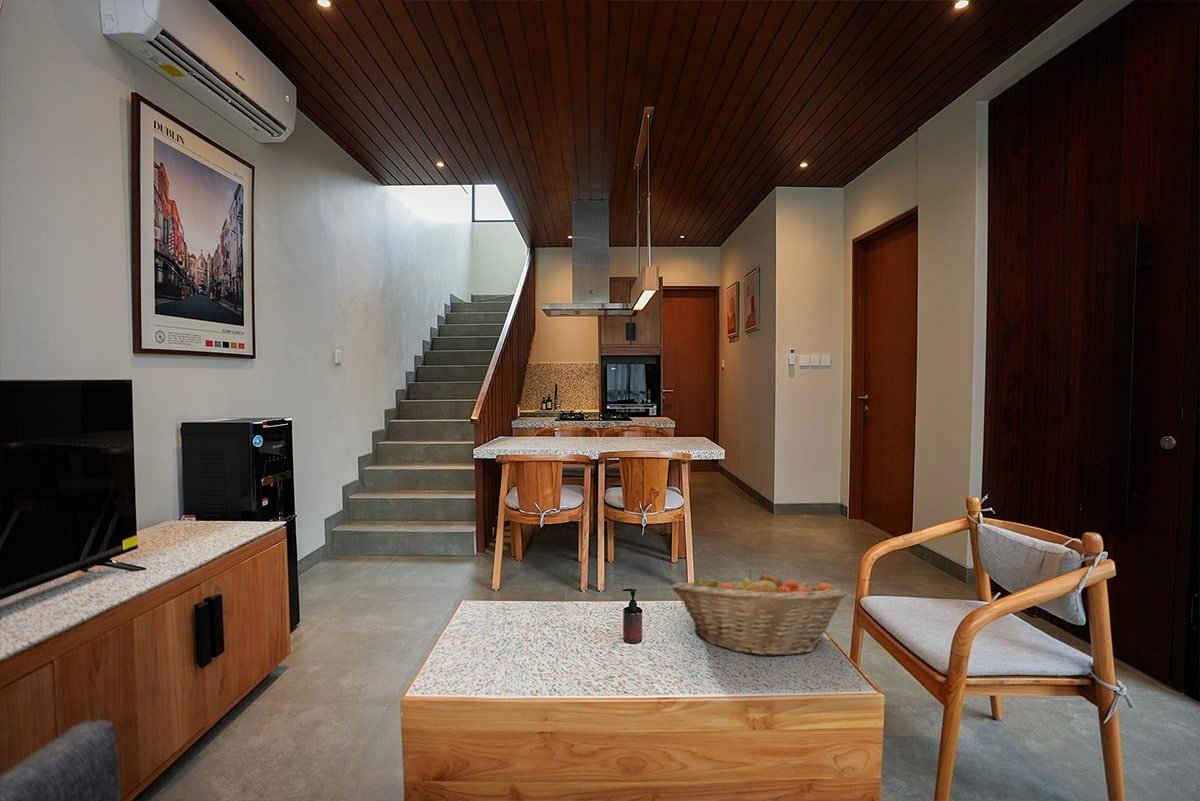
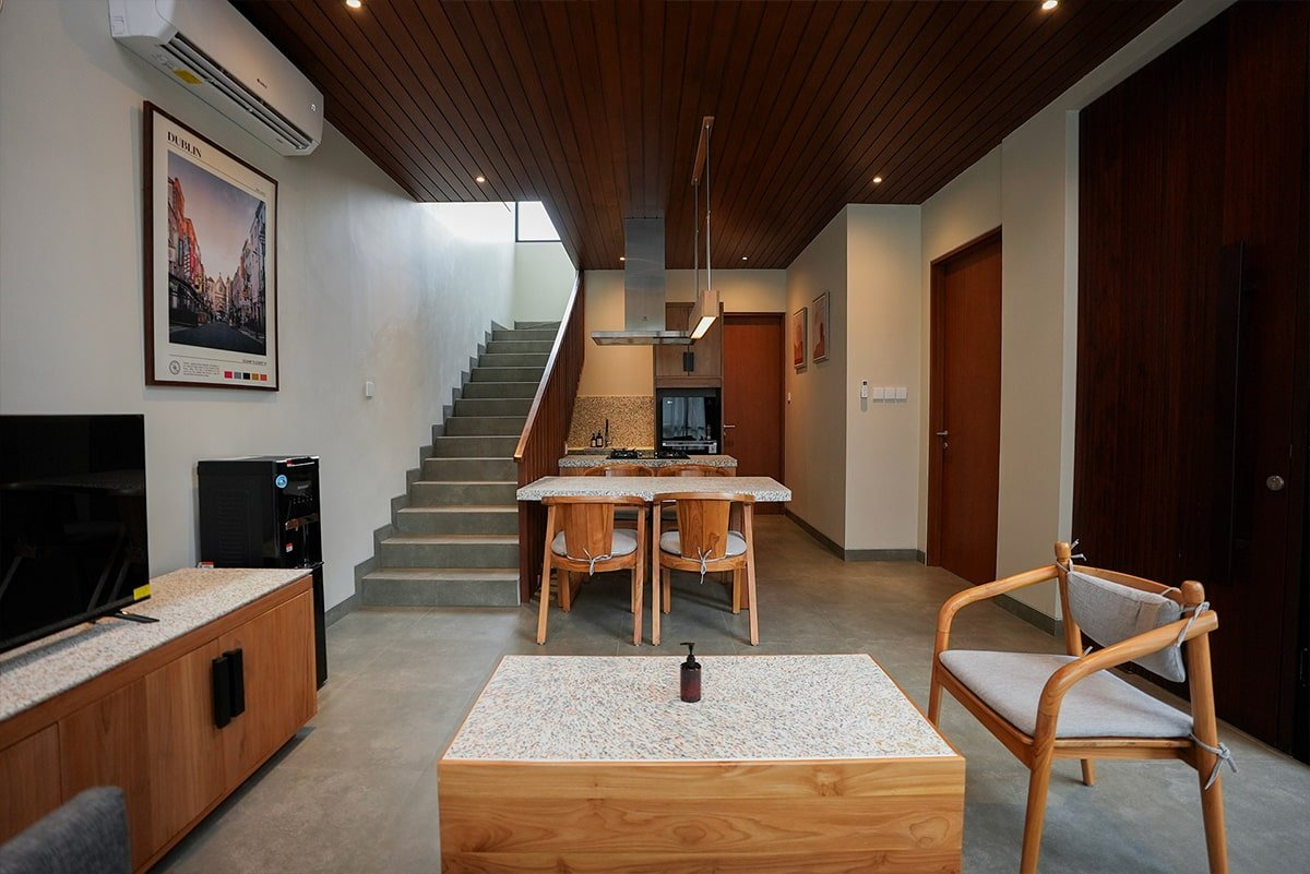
- fruit basket (755, 602)
